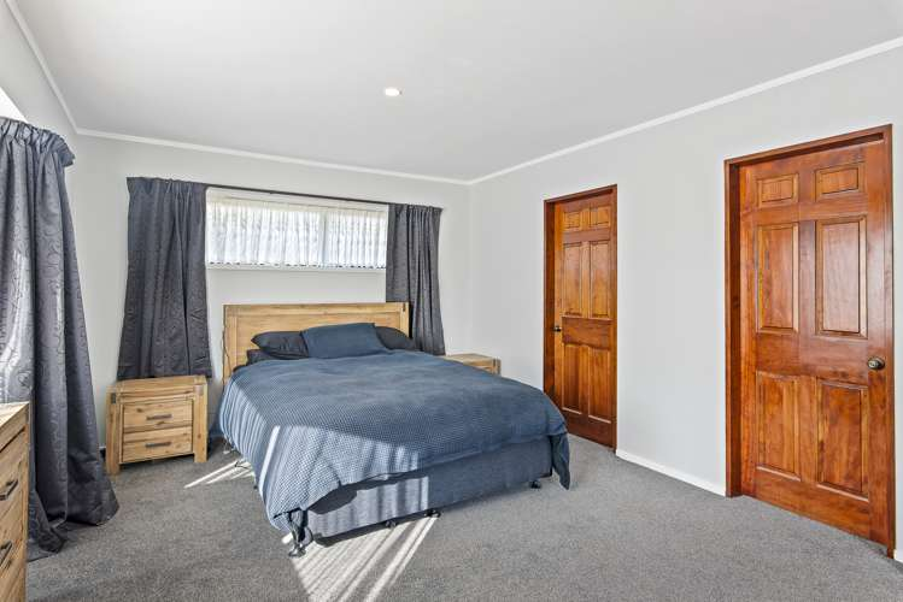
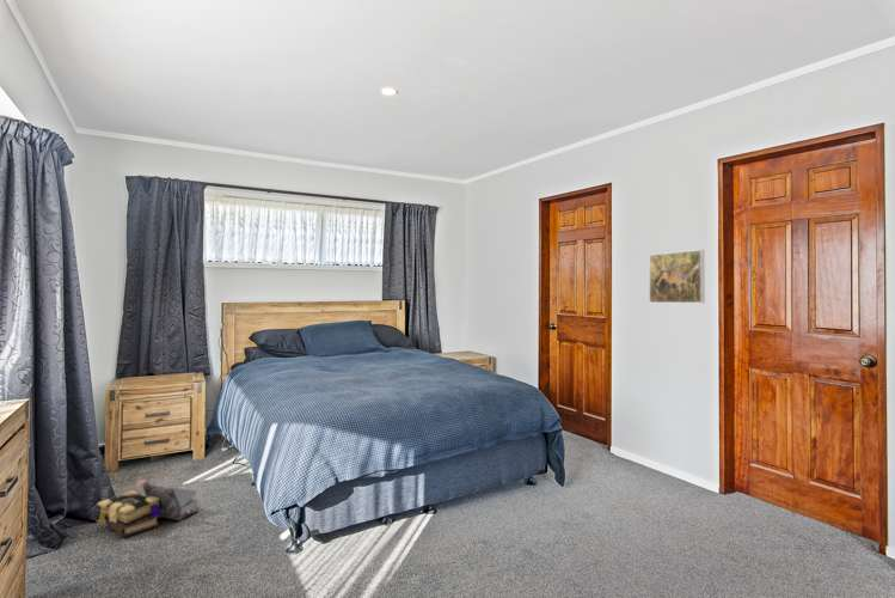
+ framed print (675, 277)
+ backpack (152, 498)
